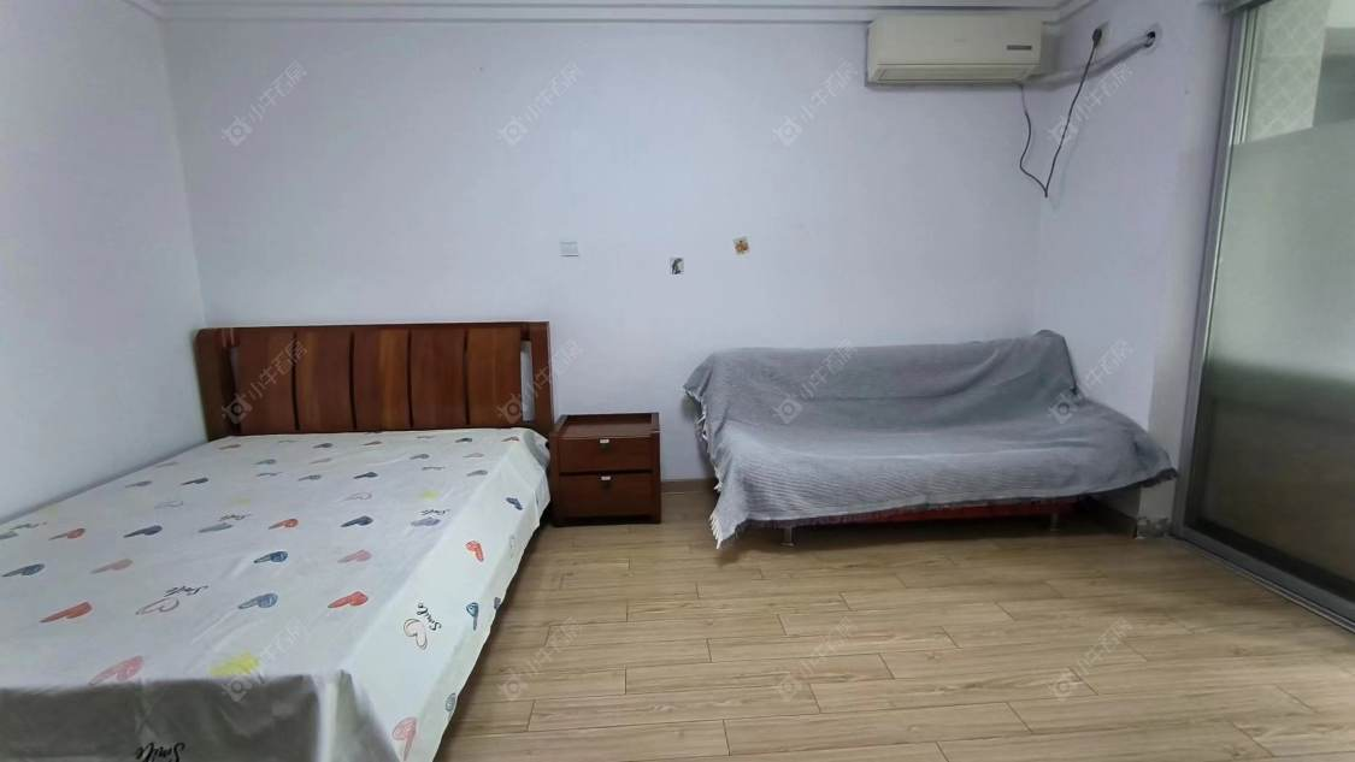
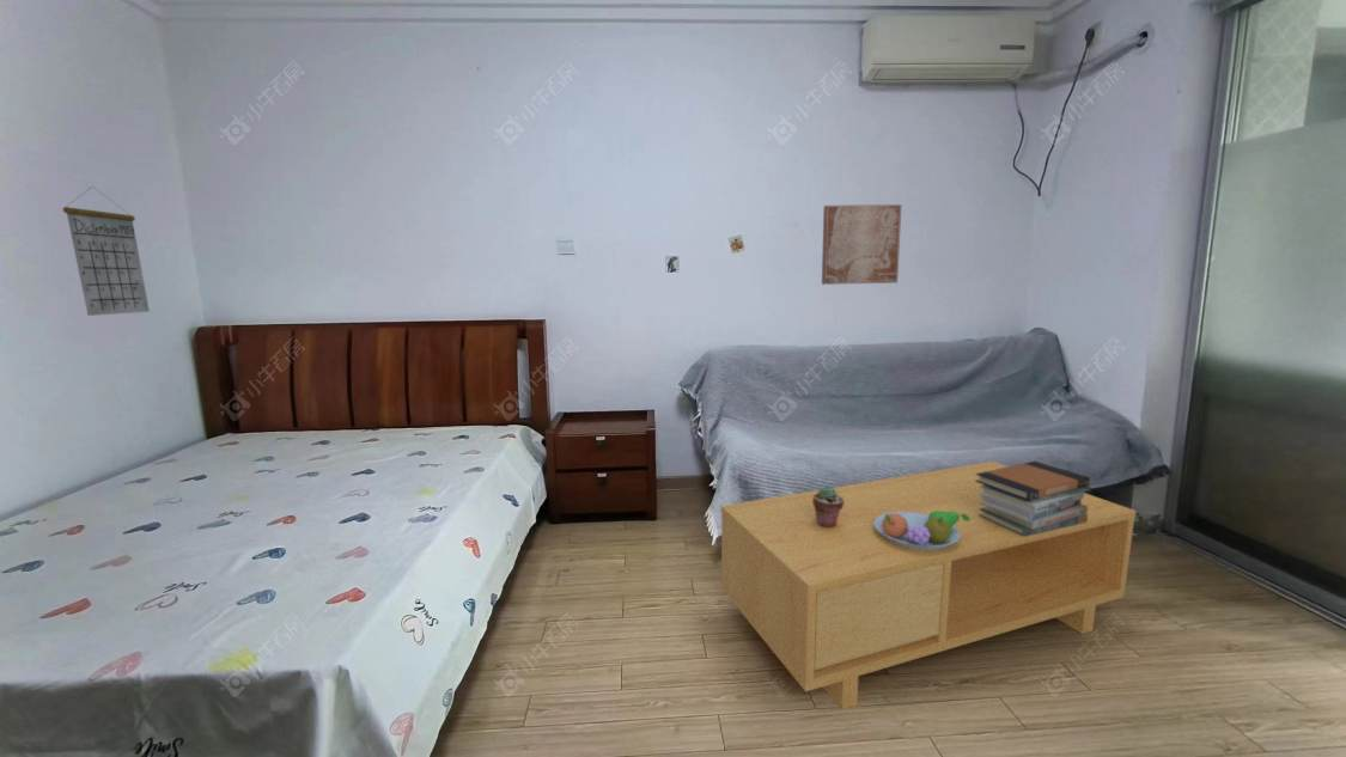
+ fruit bowl (920, 520)
+ book stack (1030, 496)
+ calendar (108, 251)
+ potted succulent (827, 505)
+ wall art (860, 244)
+ coffee table (919, 564)
